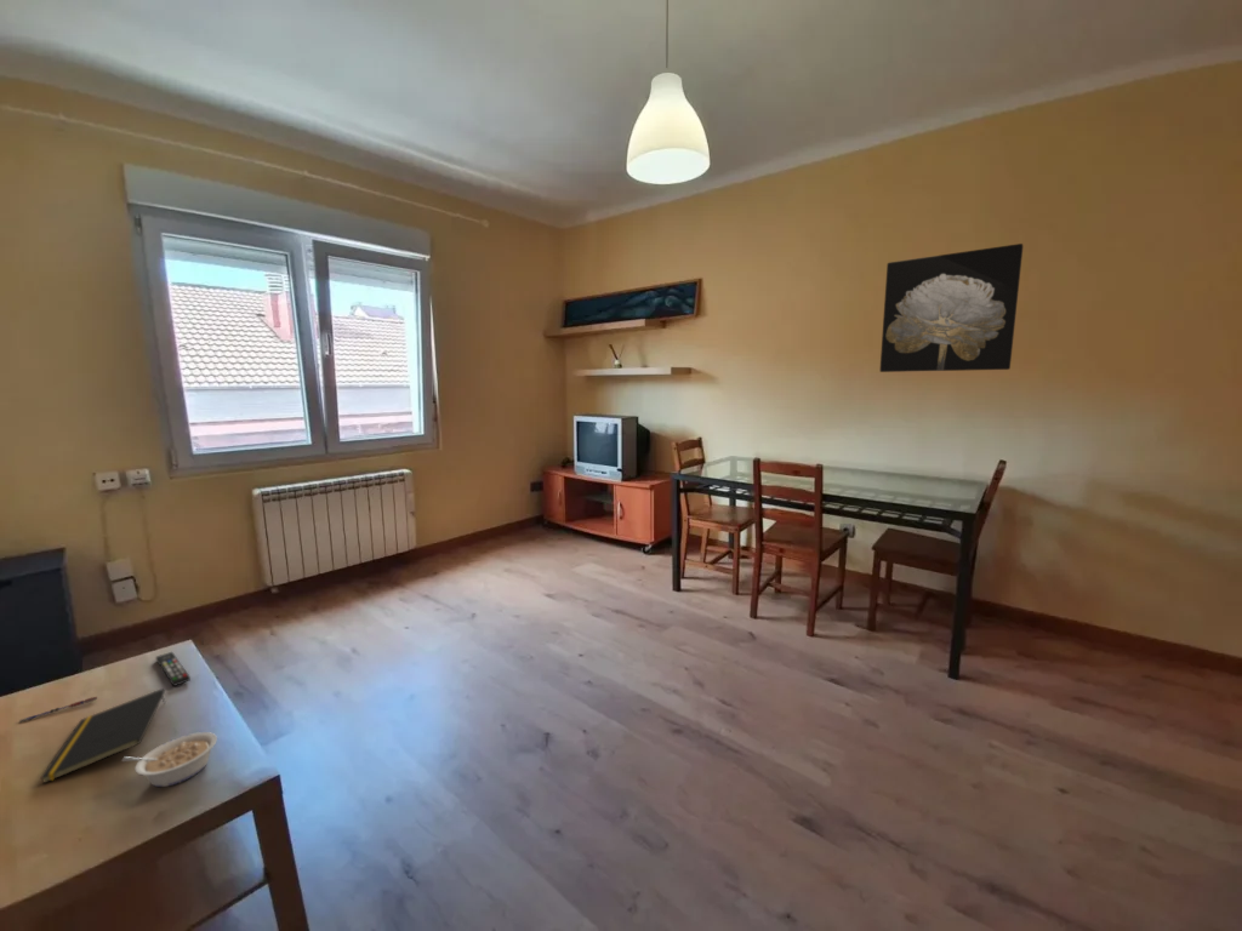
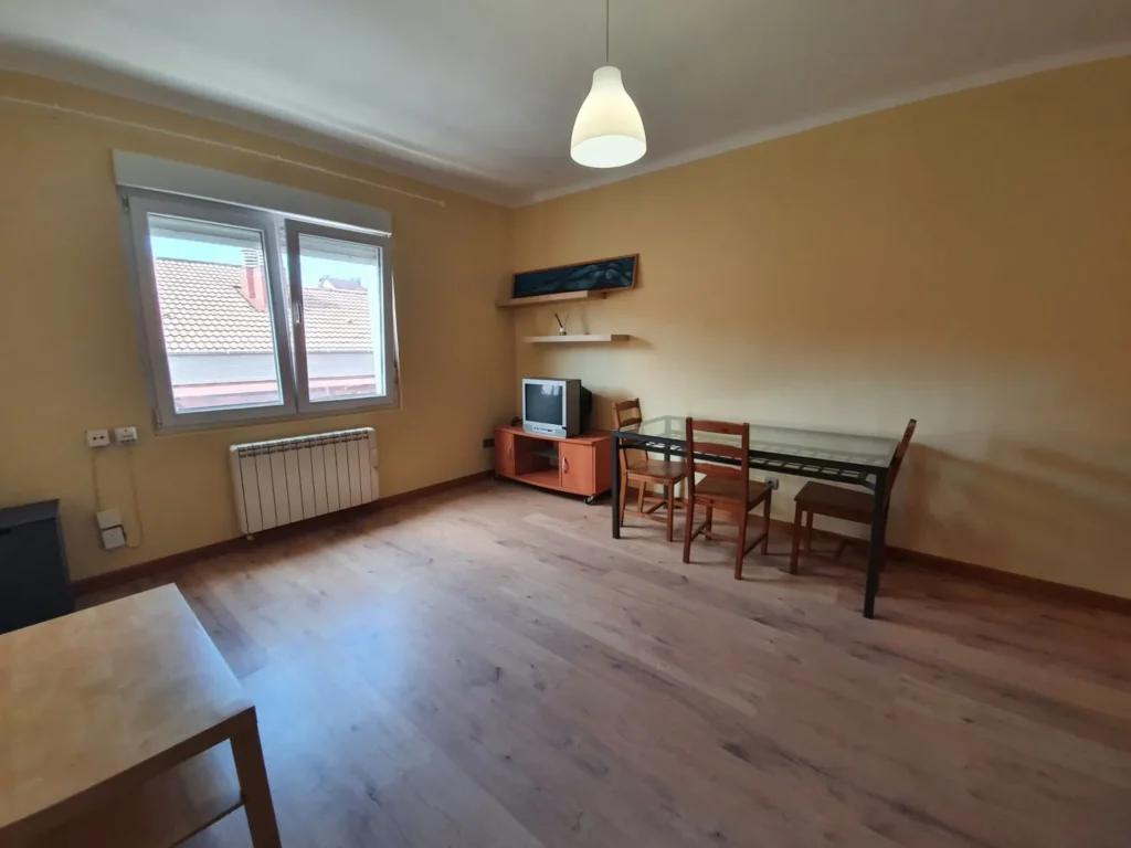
- pen (59, 708)
- remote control (172, 668)
- notepad (109, 731)
- legume (175, 761)
- wall art (945, 313)
